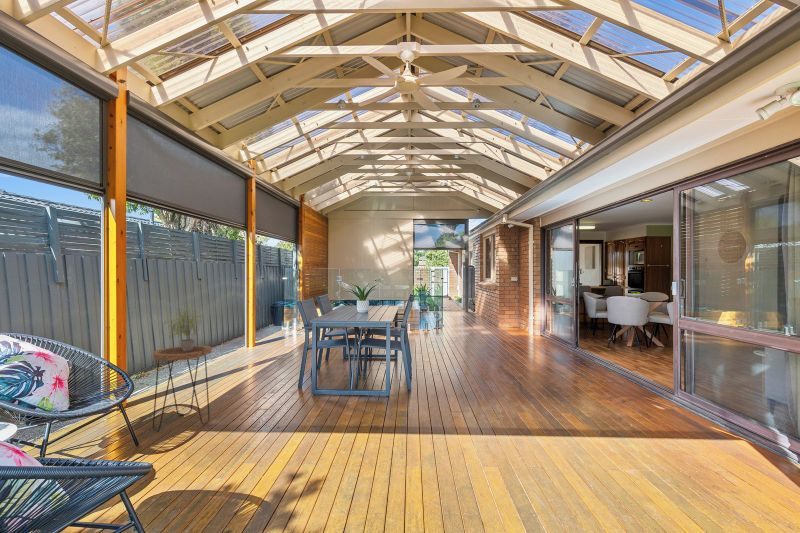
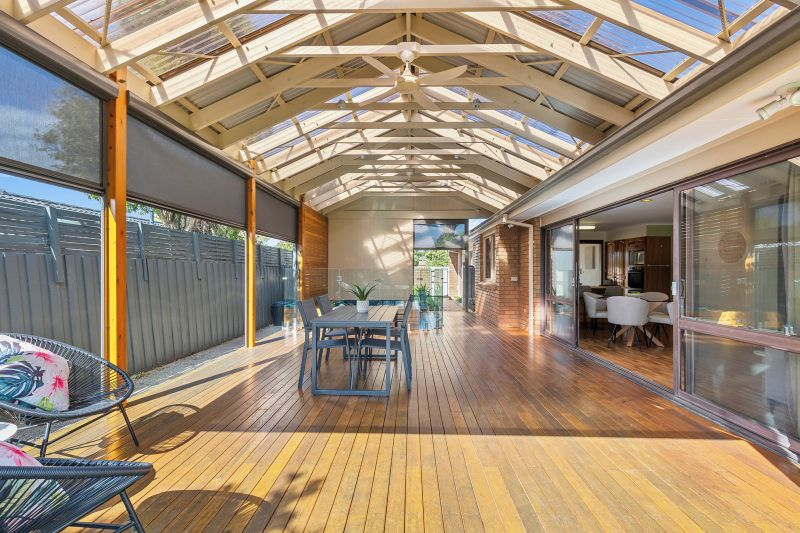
- potted plant (183, 326)
- side table (192, 383)
